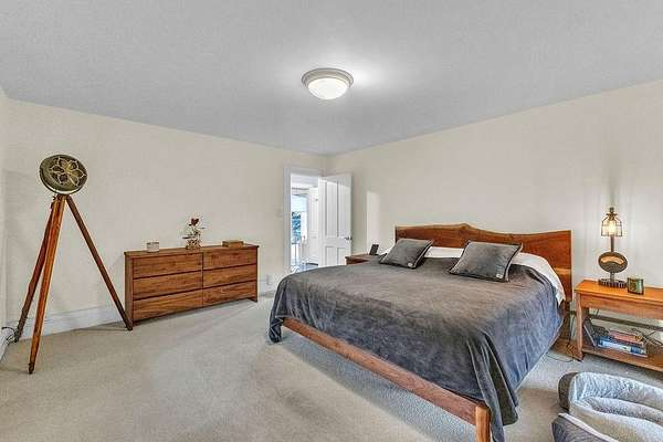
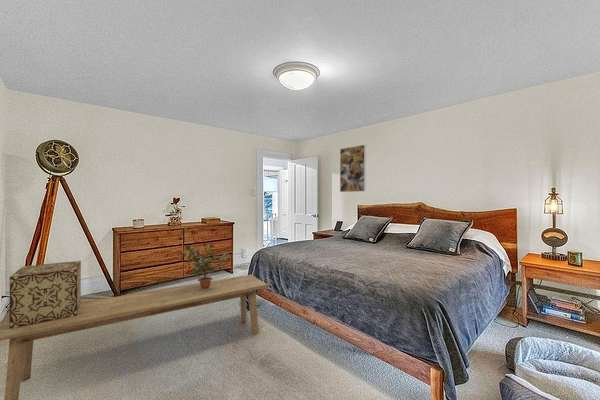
+ decorative box (49, 290)
+ potted plant (205, 264)
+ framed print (352, 169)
+ bench (156, 314)
